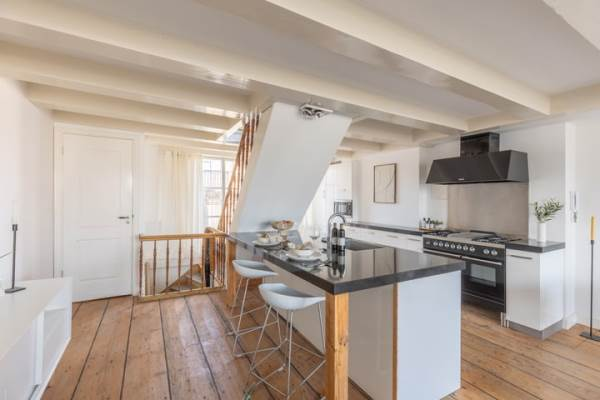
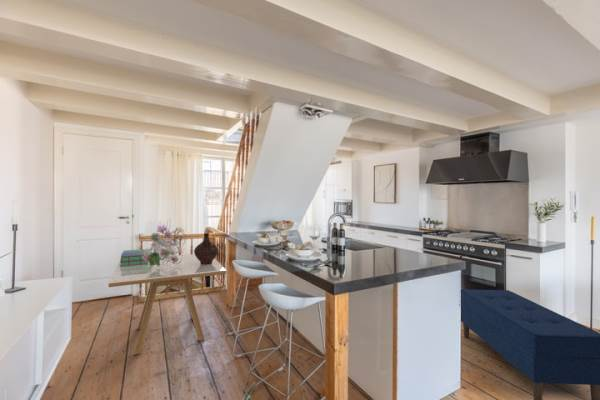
+ bouquet (163, 241)
+ stack of books (137, 256)
+ dining table (166, 285)
+ ceramic jug (206, 248)
+ bench (518, 336)
